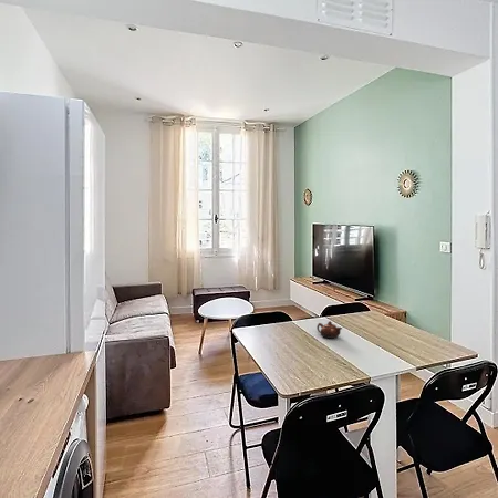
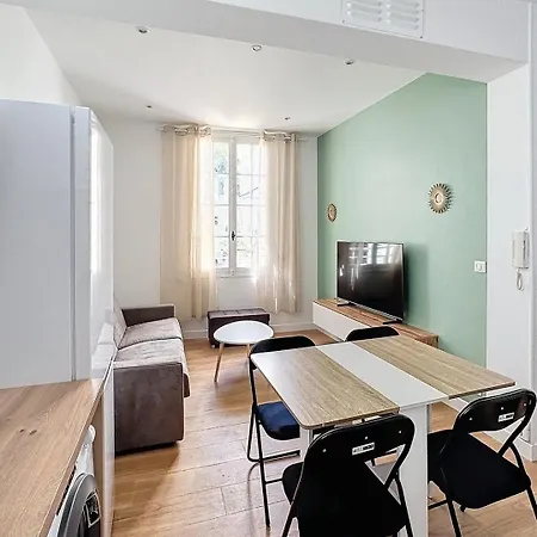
- teapot (329, 329)
